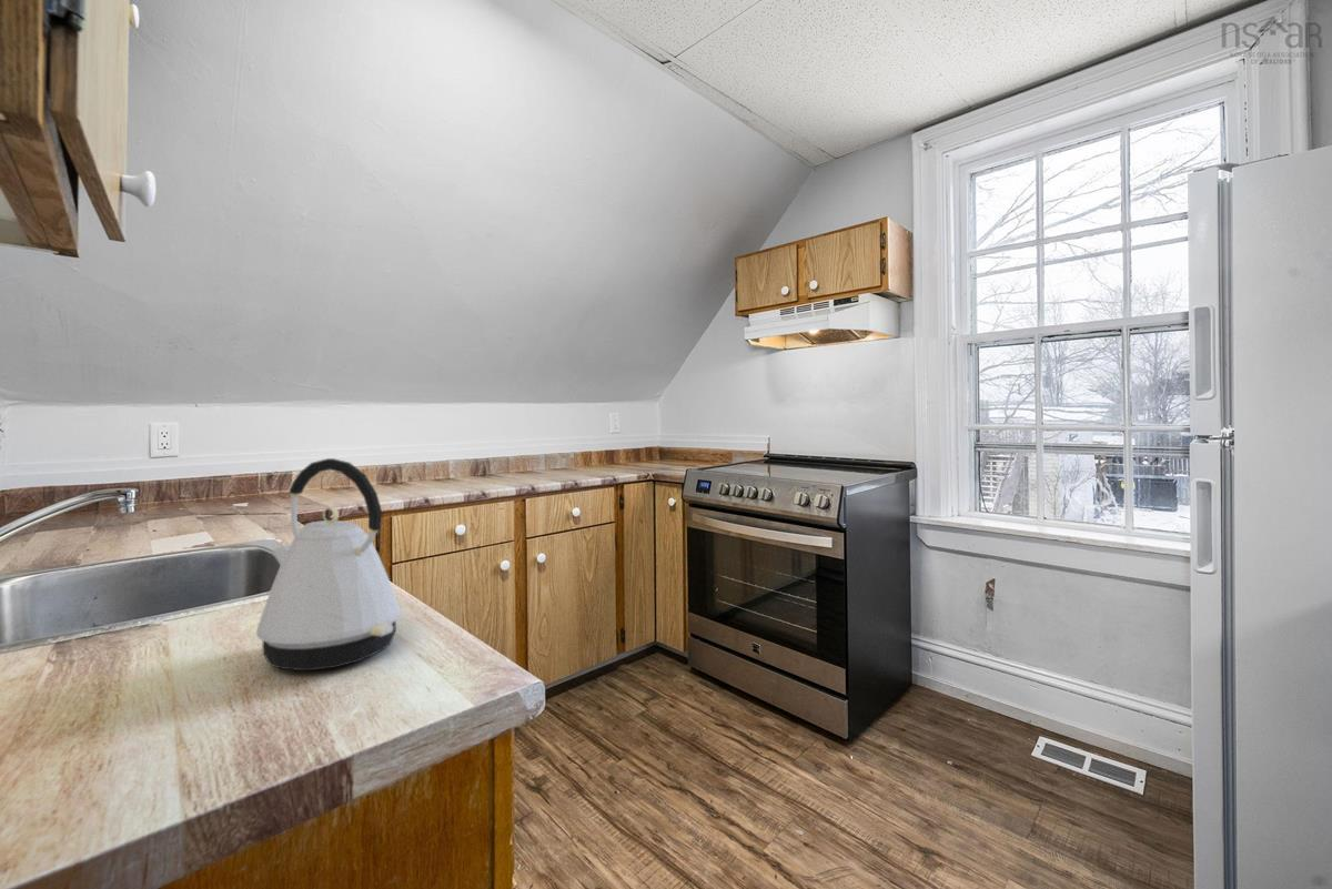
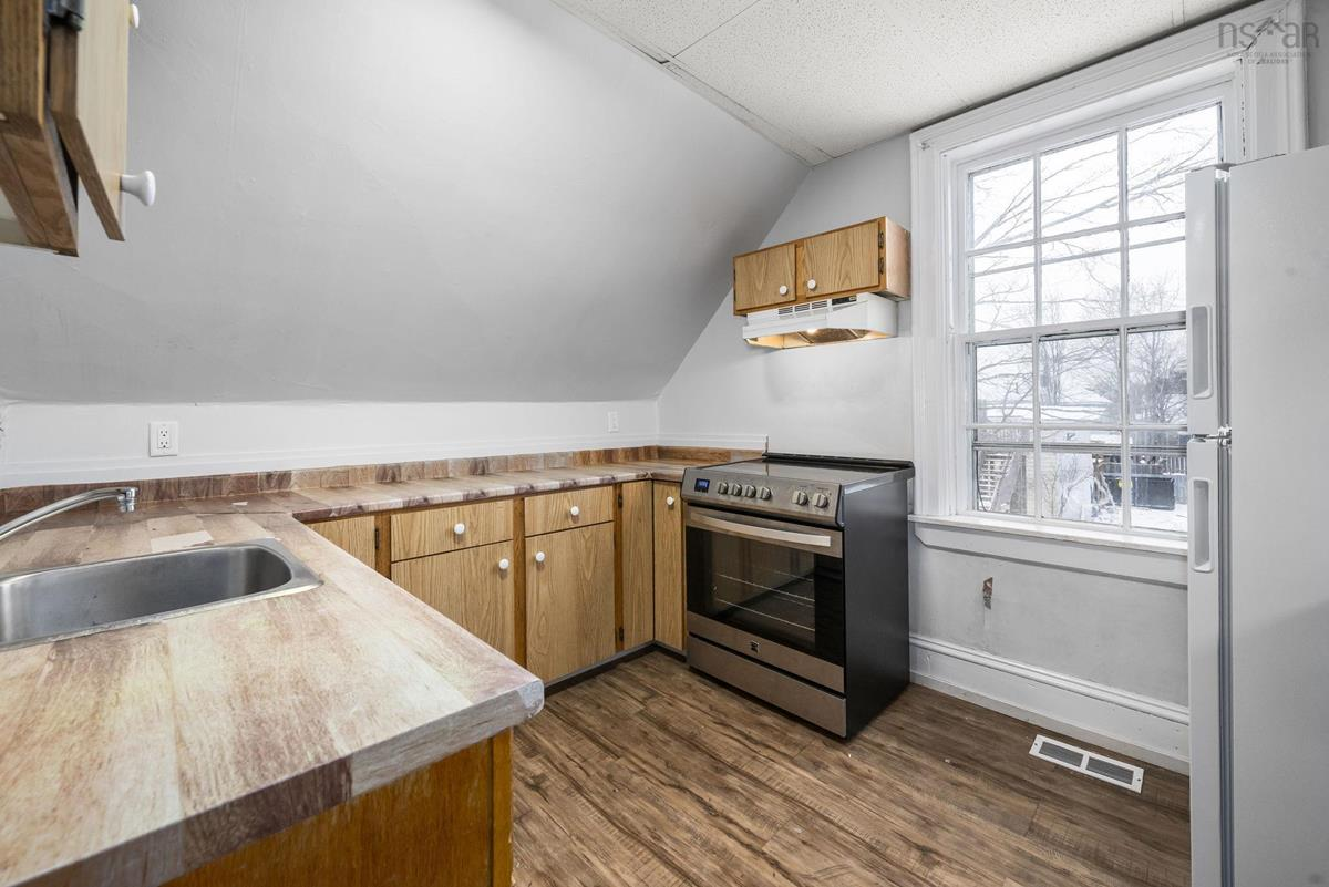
- kettle (329, 555)
